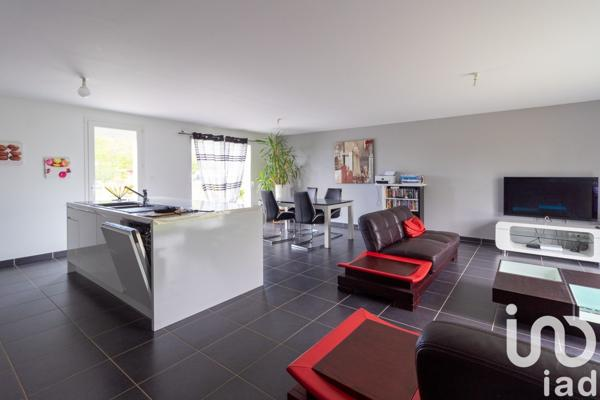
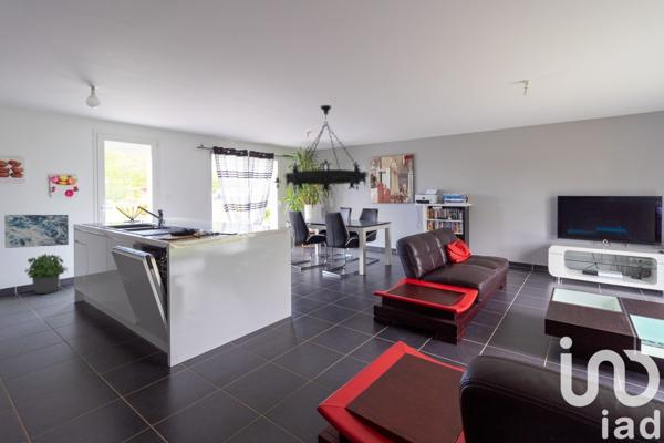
+ chandelier (332, 145)
+ potted plant (46, 272)
+ wall art (38, 230)
